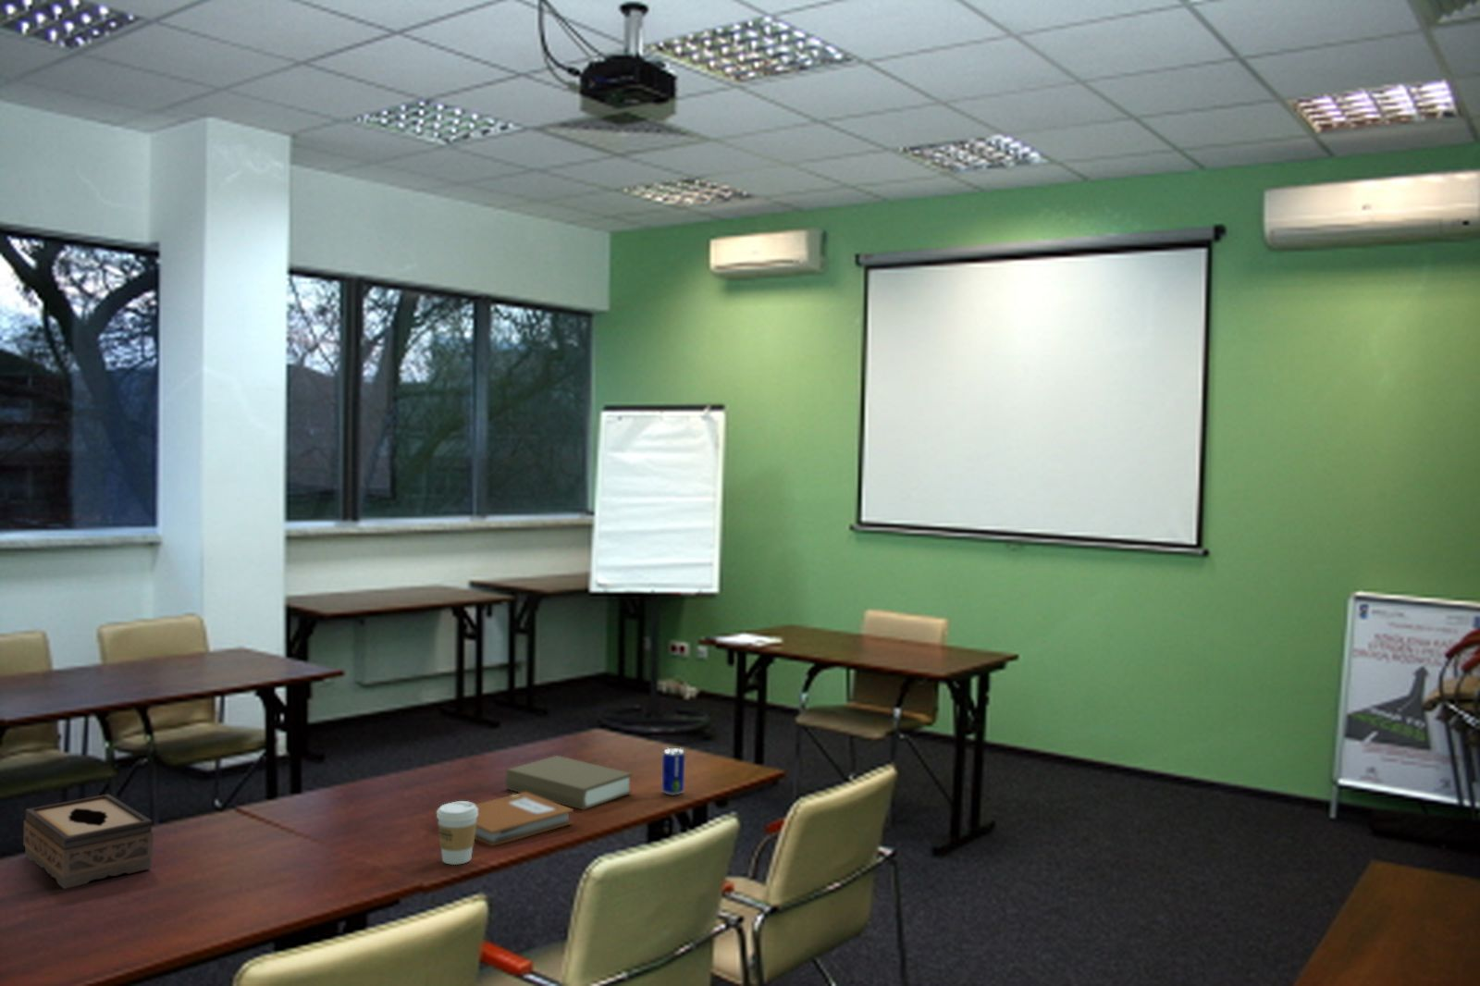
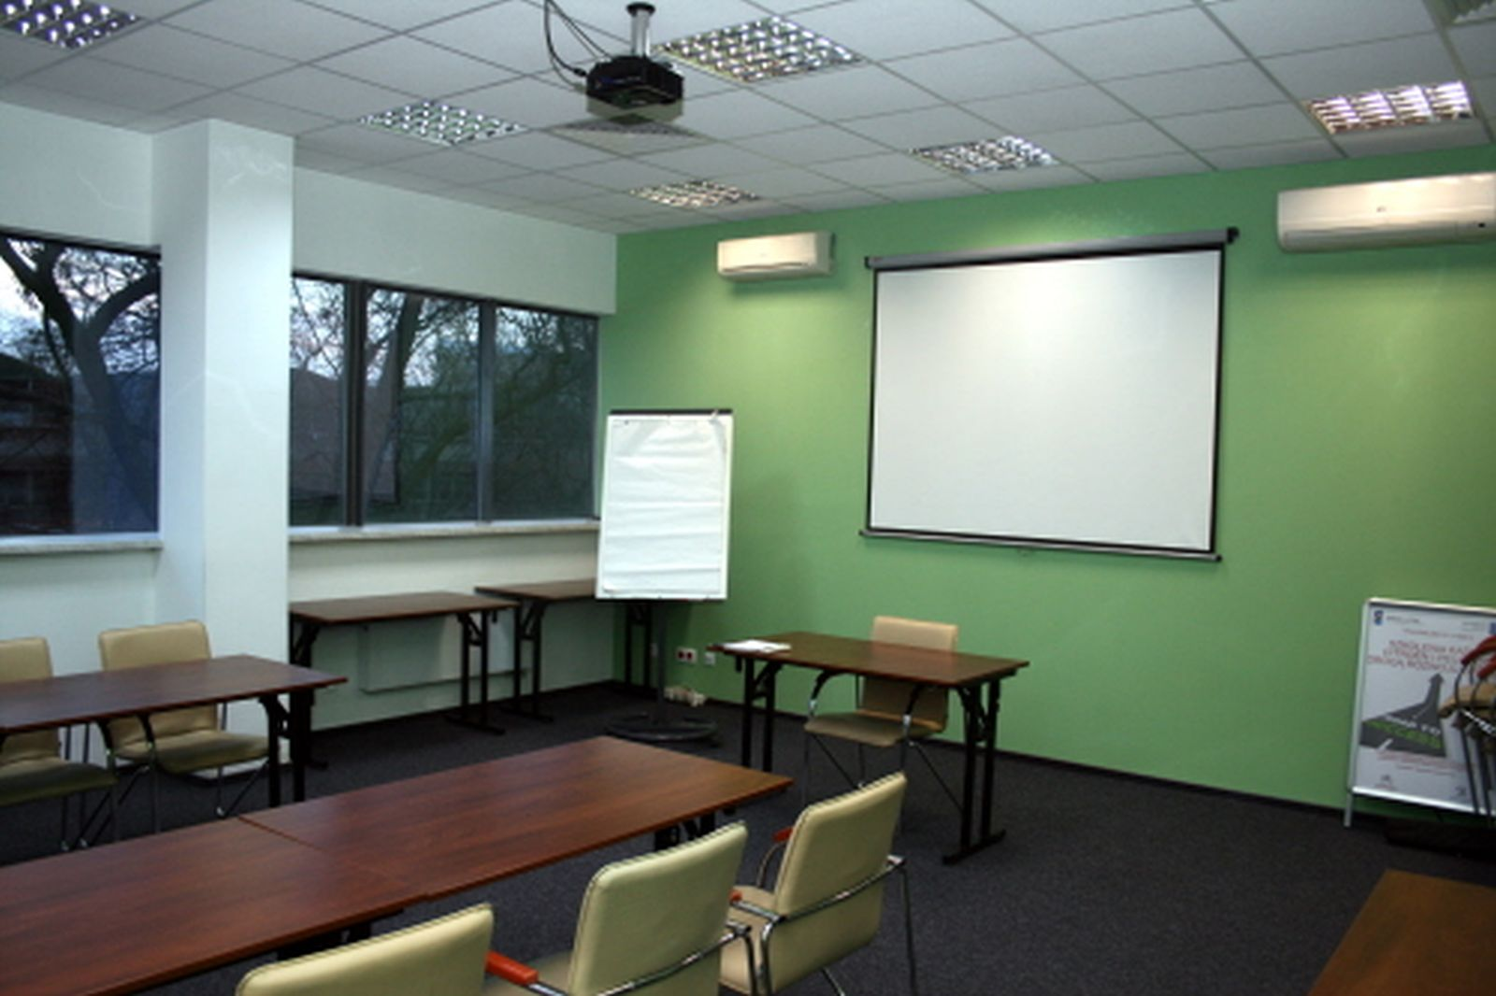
- coffee cup (457, 832)
- tissue box (87, 839)
- notebook (509, 815)
- beer can (672, 770)
- book (568, 780)
